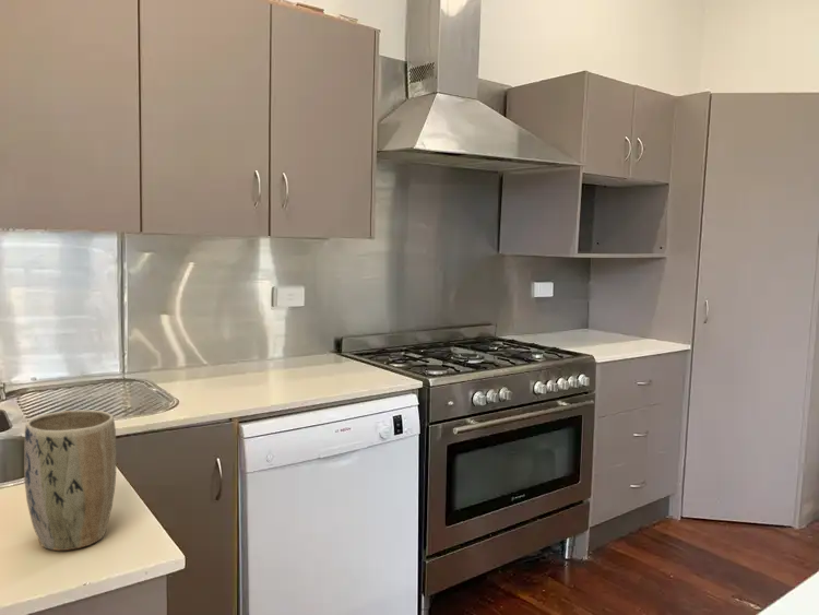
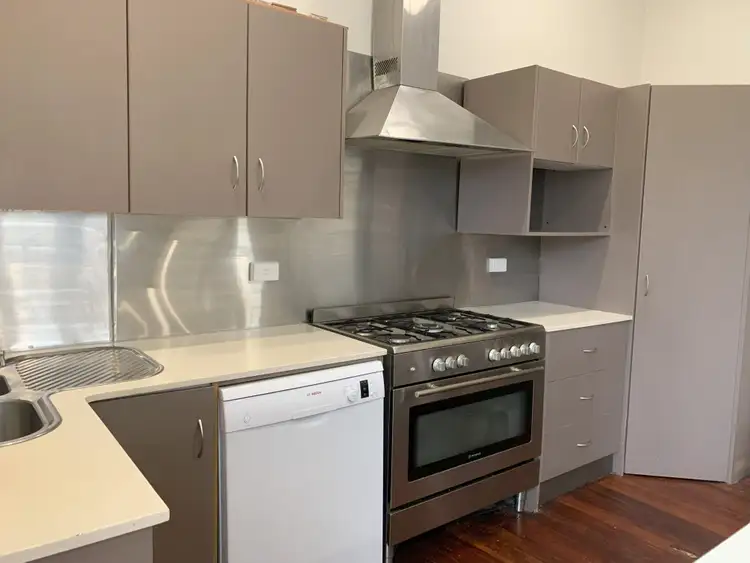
- plant pot (71, 478)
